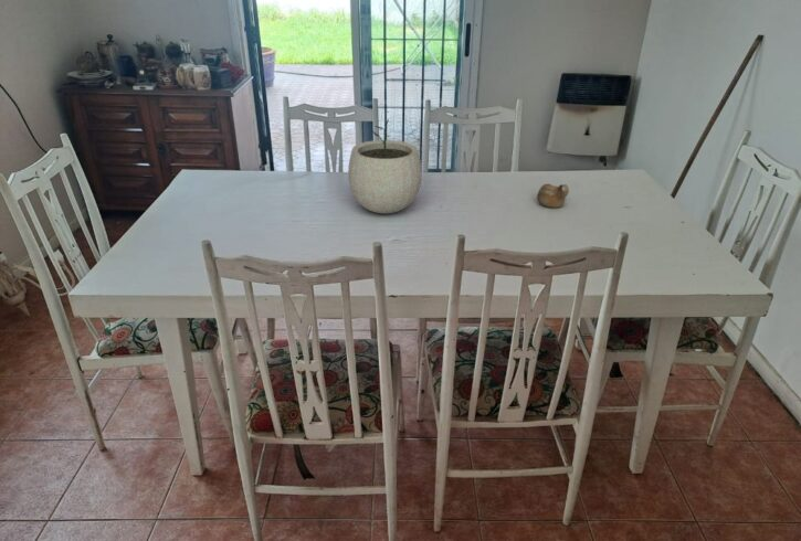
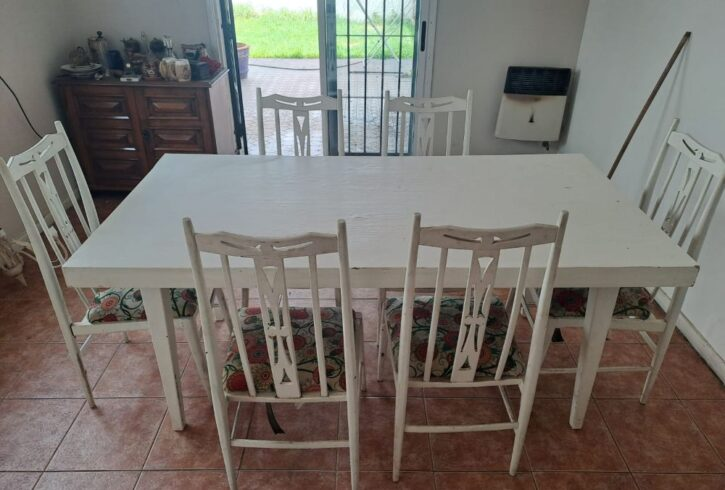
- cup (552, 193)
- plant pot (384, 166)
